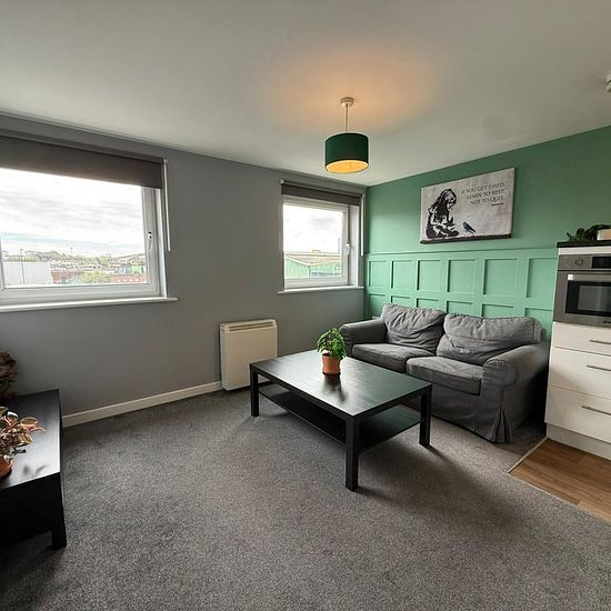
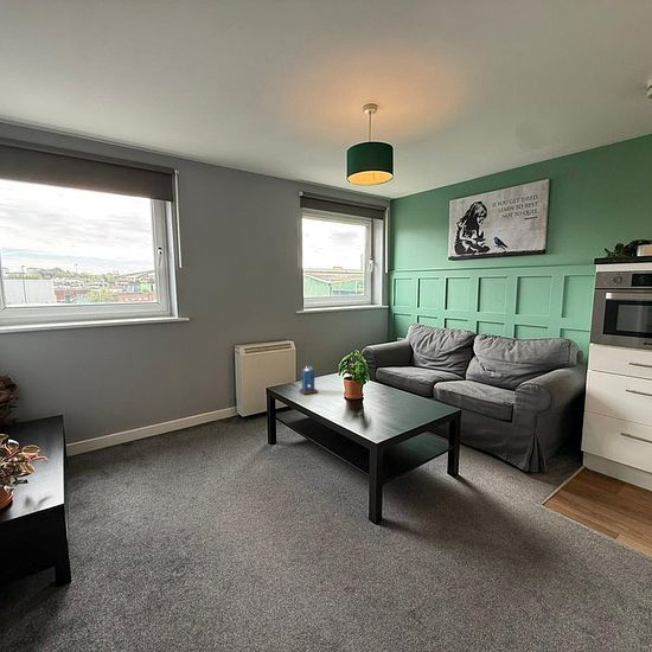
+ candle (308, 378)
